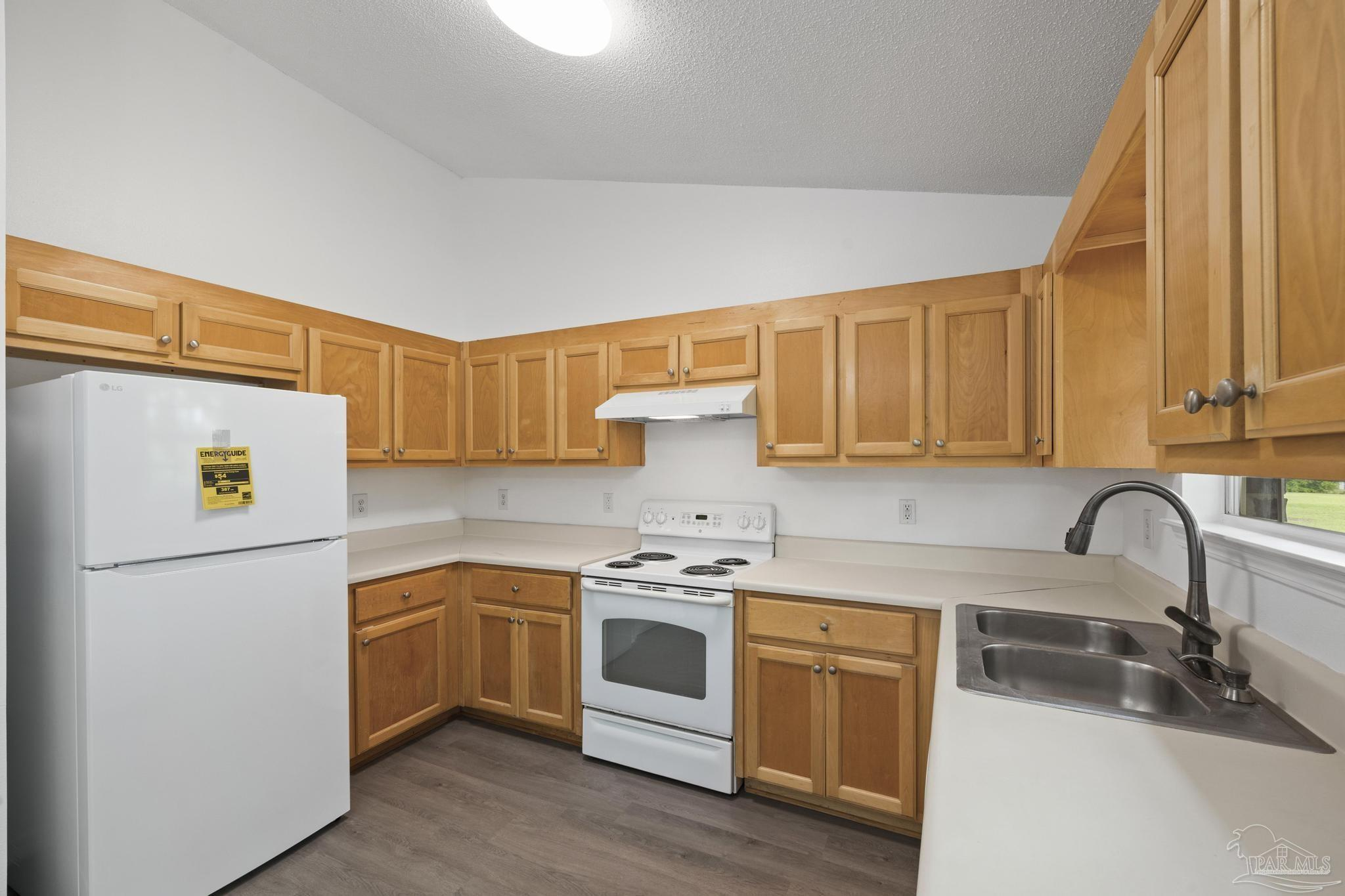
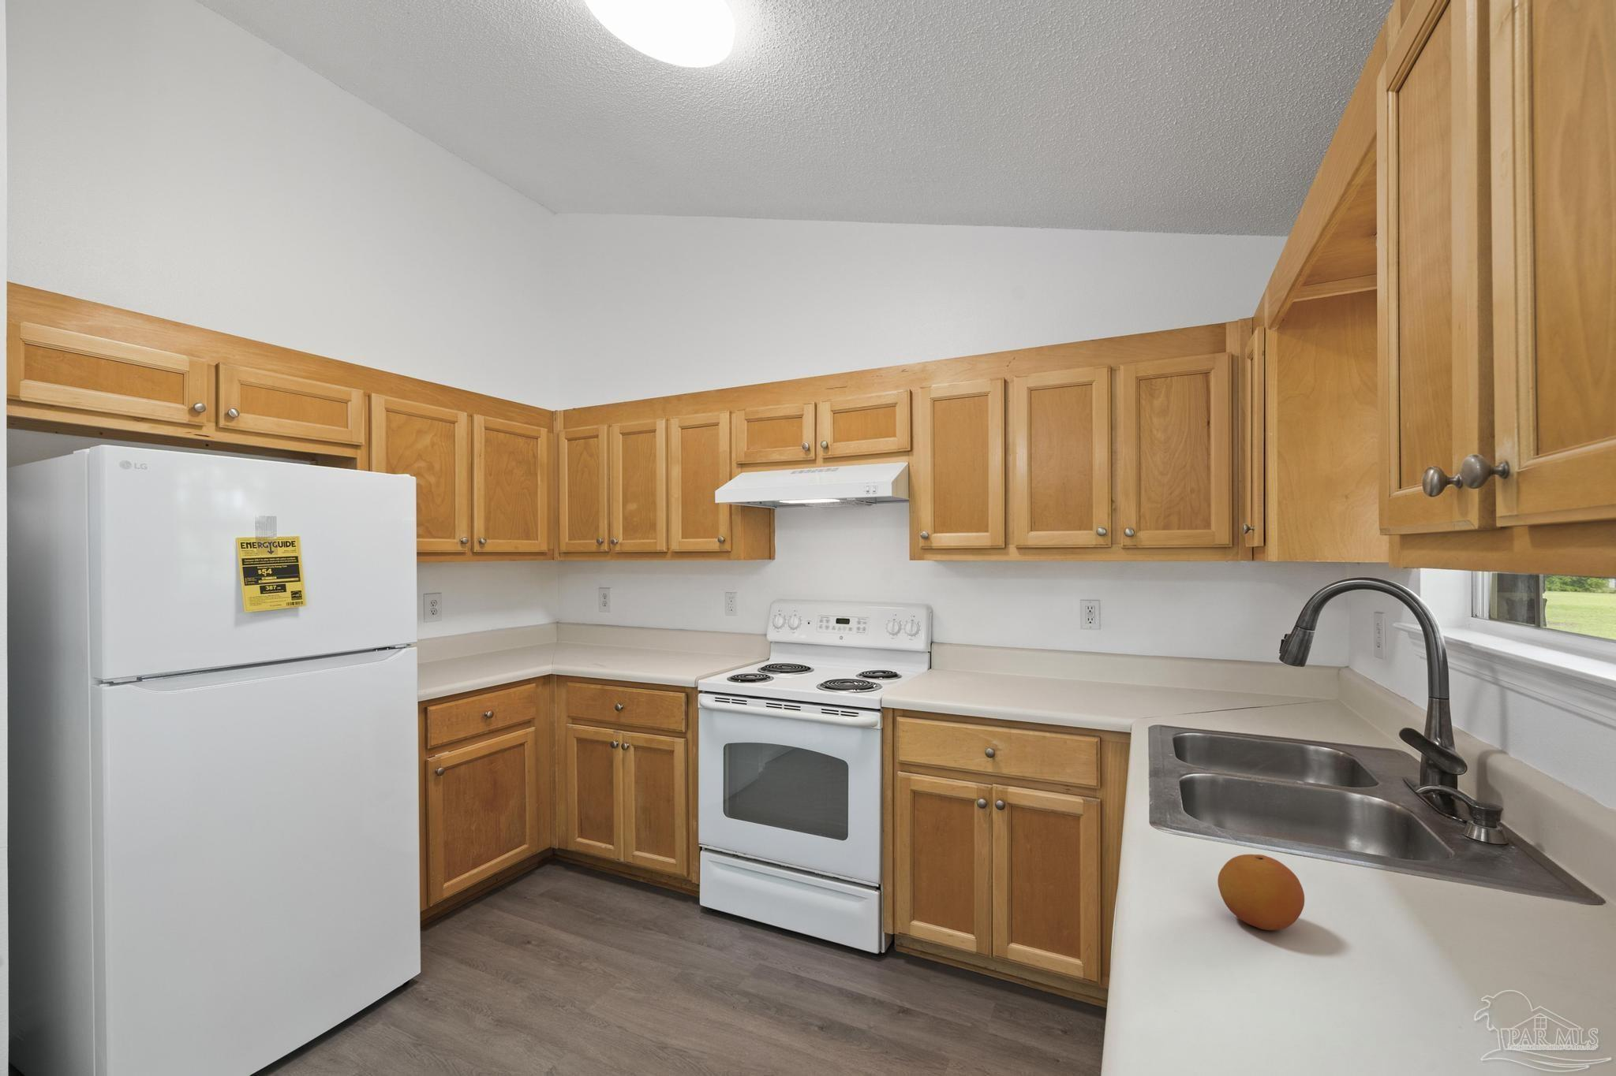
+ fruit (1260, 889)
